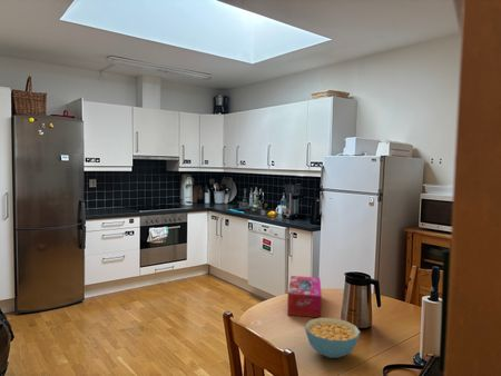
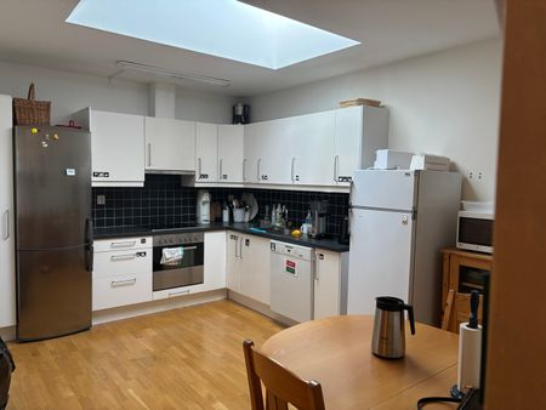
- cereal bowl (331, 340)
- tissue box (304, 295)
